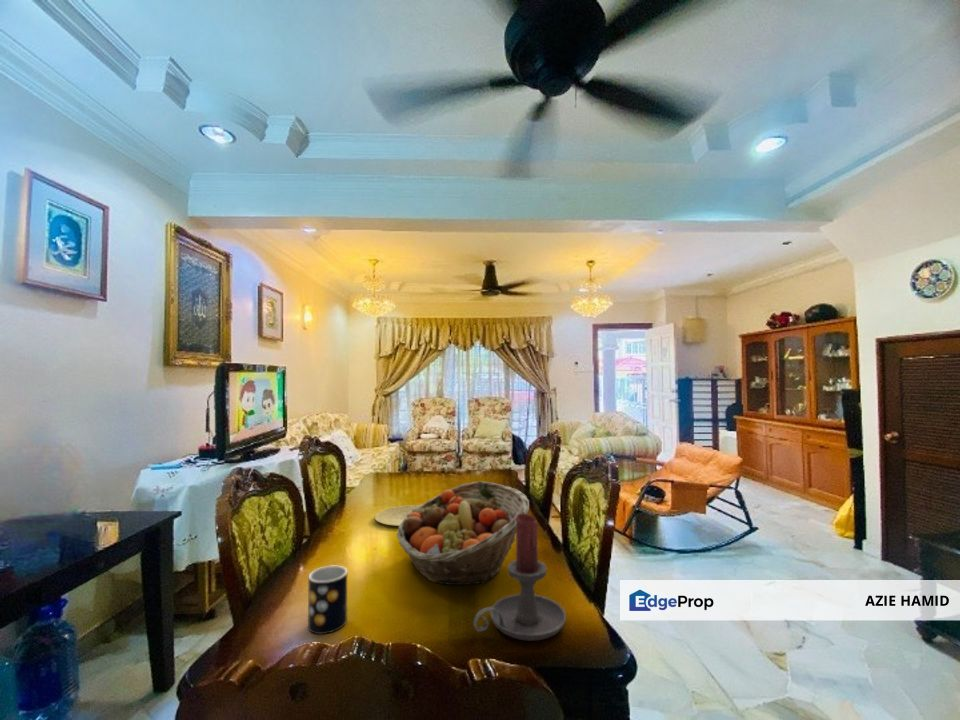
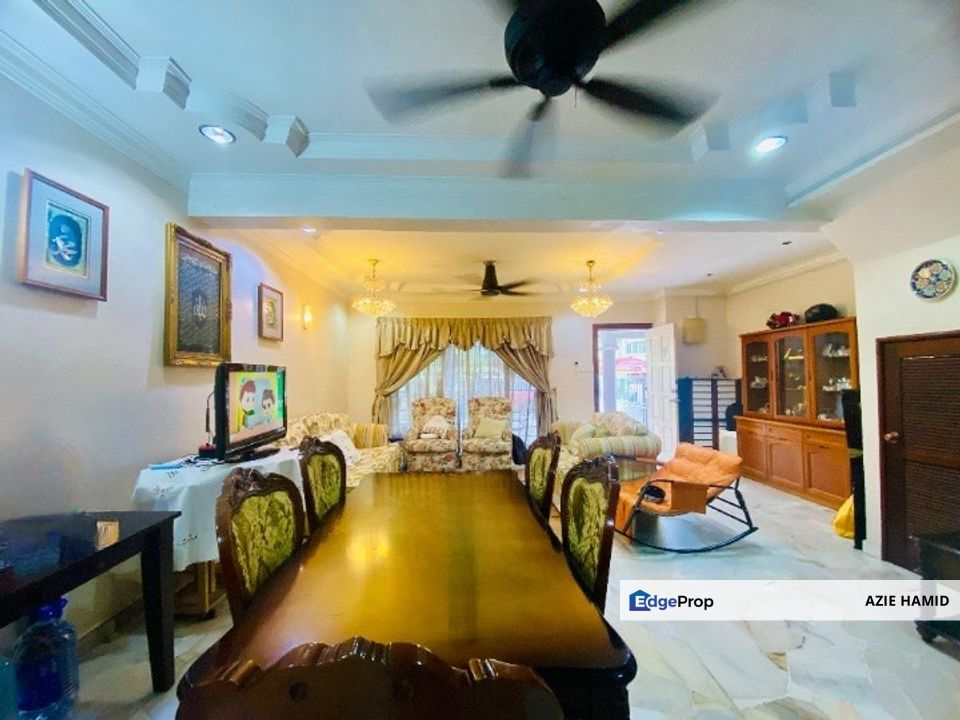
- candle holder (517, 570)
- mug (326, 595)
- plate (407, 513)
- fruit basket (462, 527)
